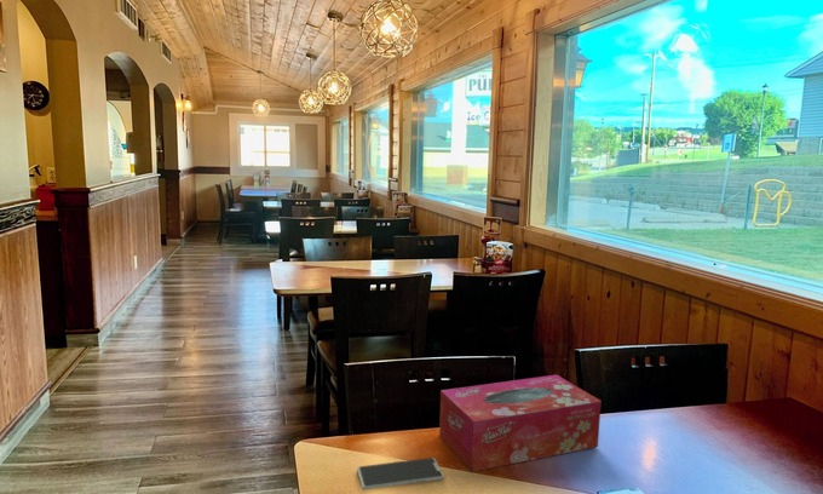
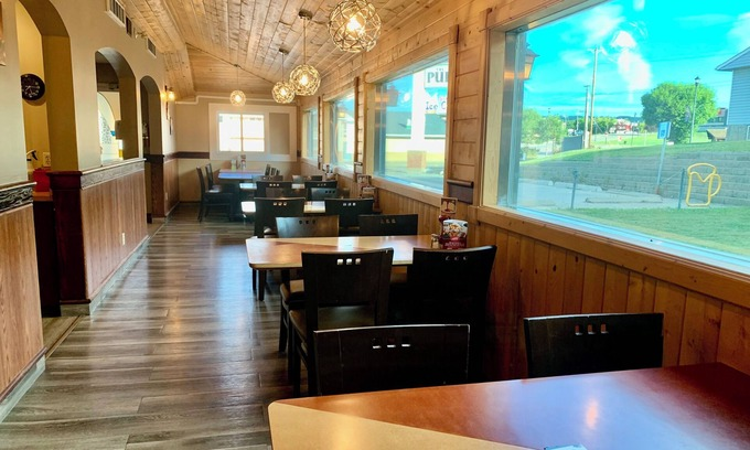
- tissue box (518, 418)
- smartphone (399, 472)
